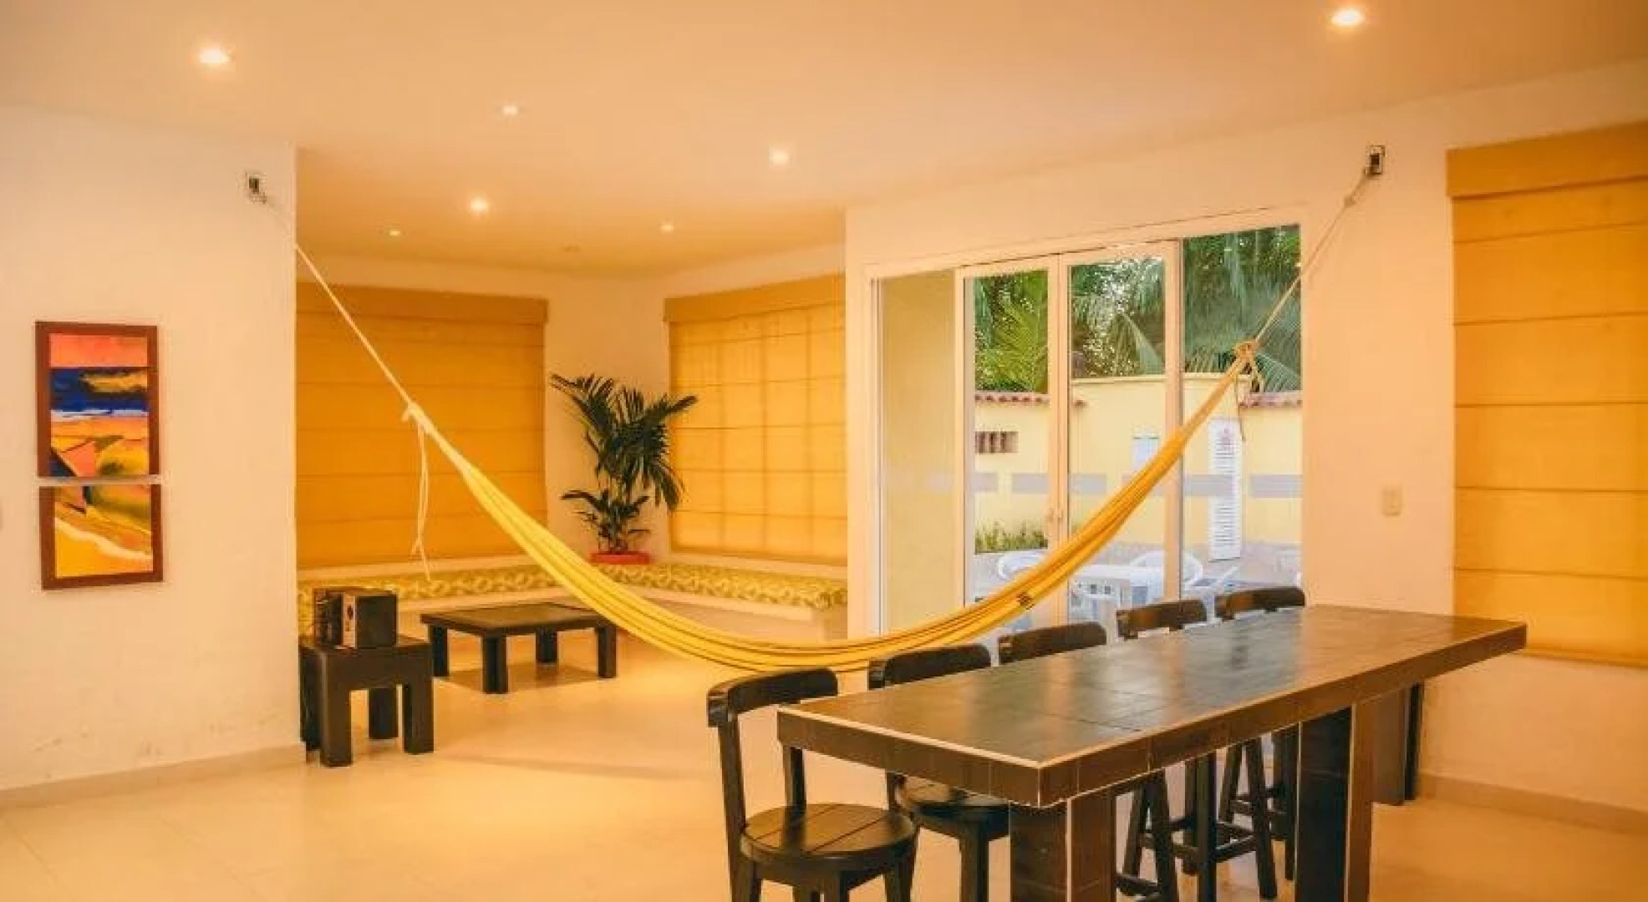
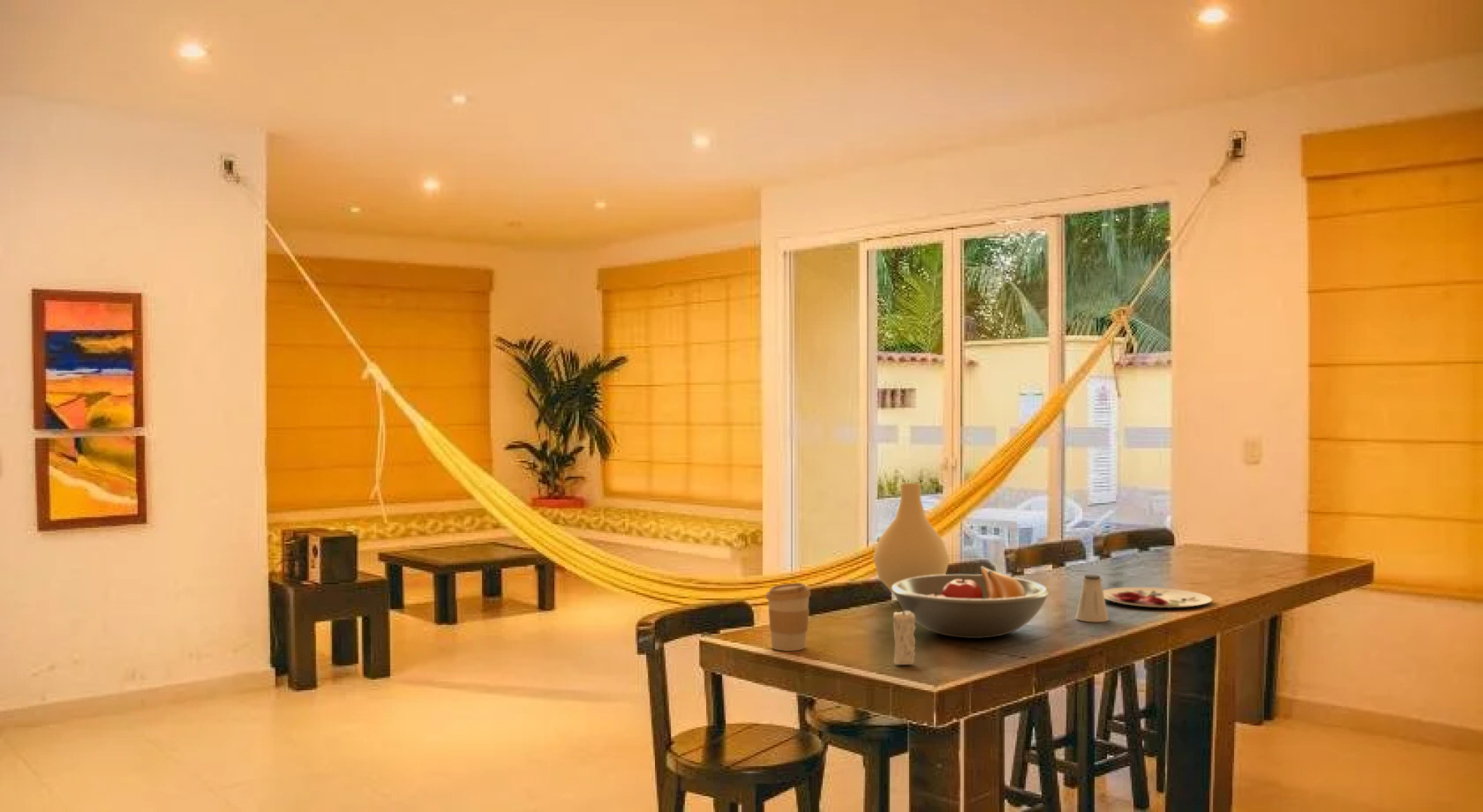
+ vase (911, 542)
+ coffee cup (788, 615)
+ fruit bowl (969, 603)
+ plate (1154, 595)
+ candle (904, 632)
+ saltshaker (1092, 597)
